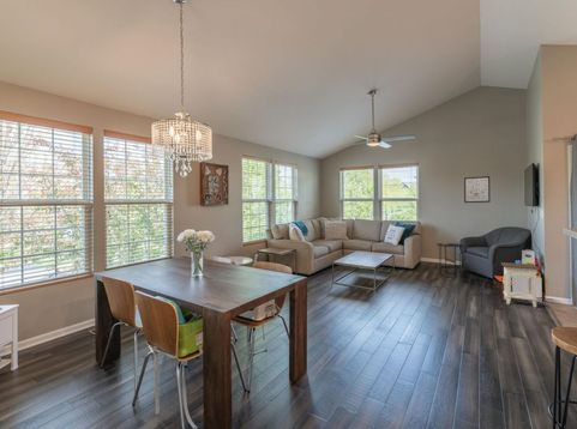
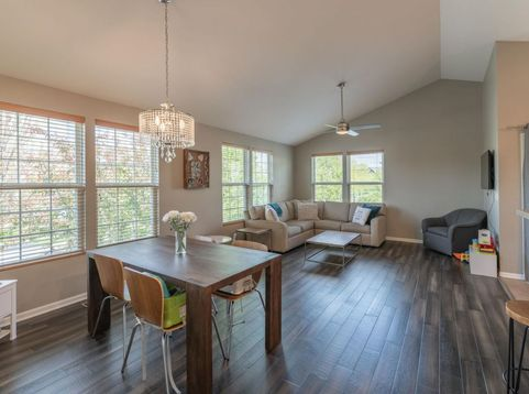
- side table (450, 260)
- wall art (476, 189)
- nightstand (518, 276)
